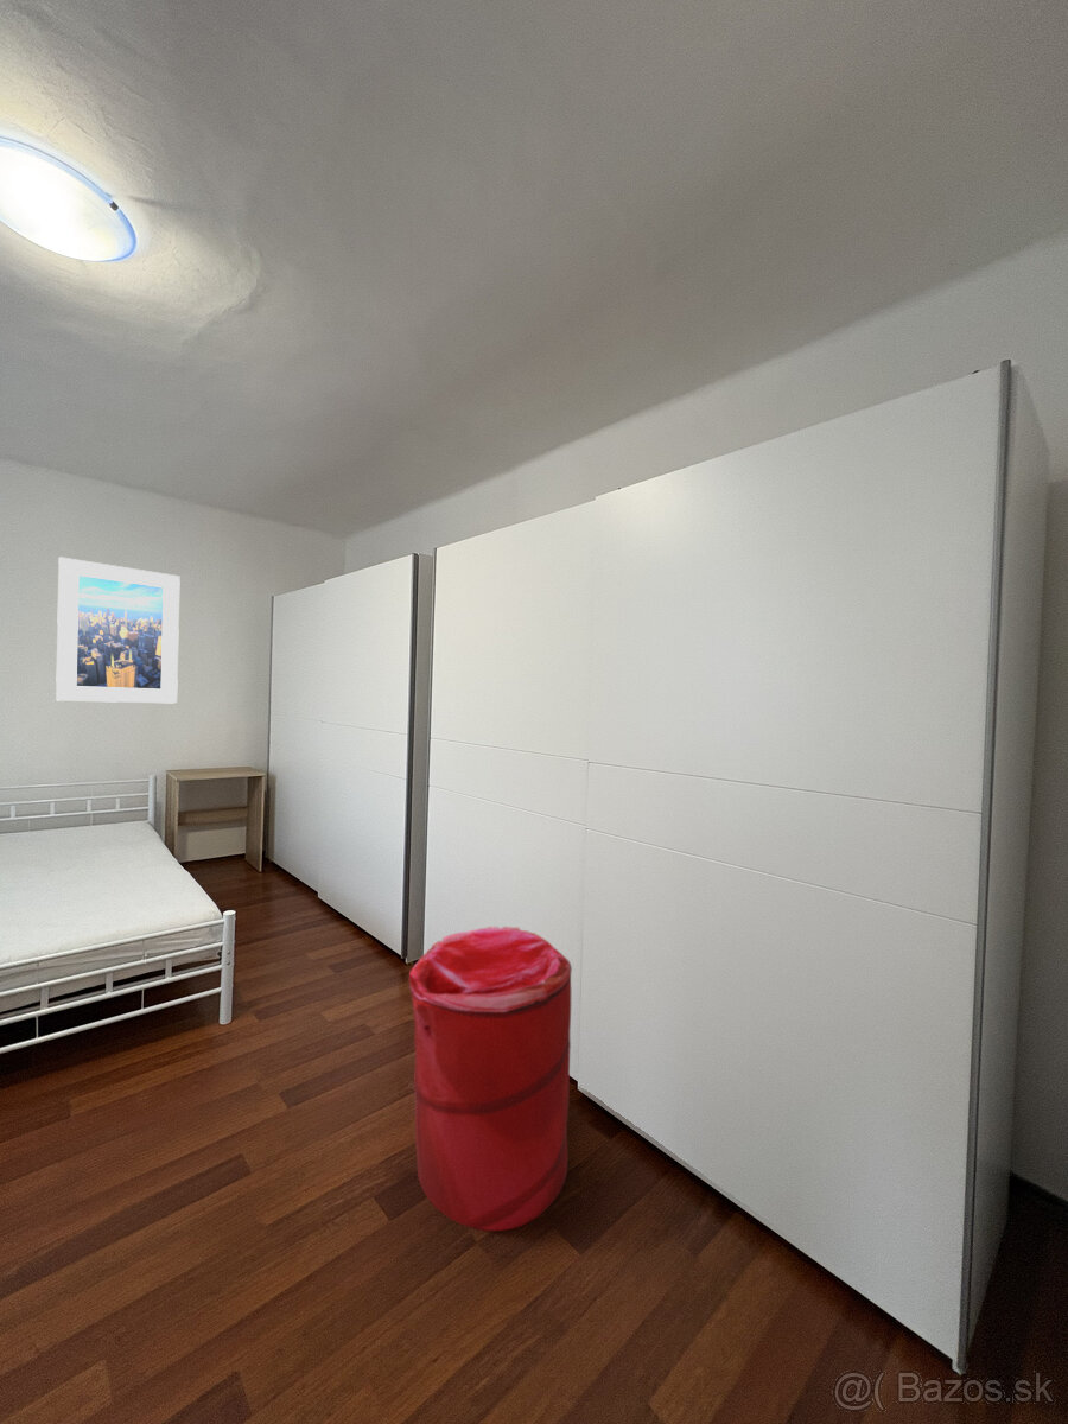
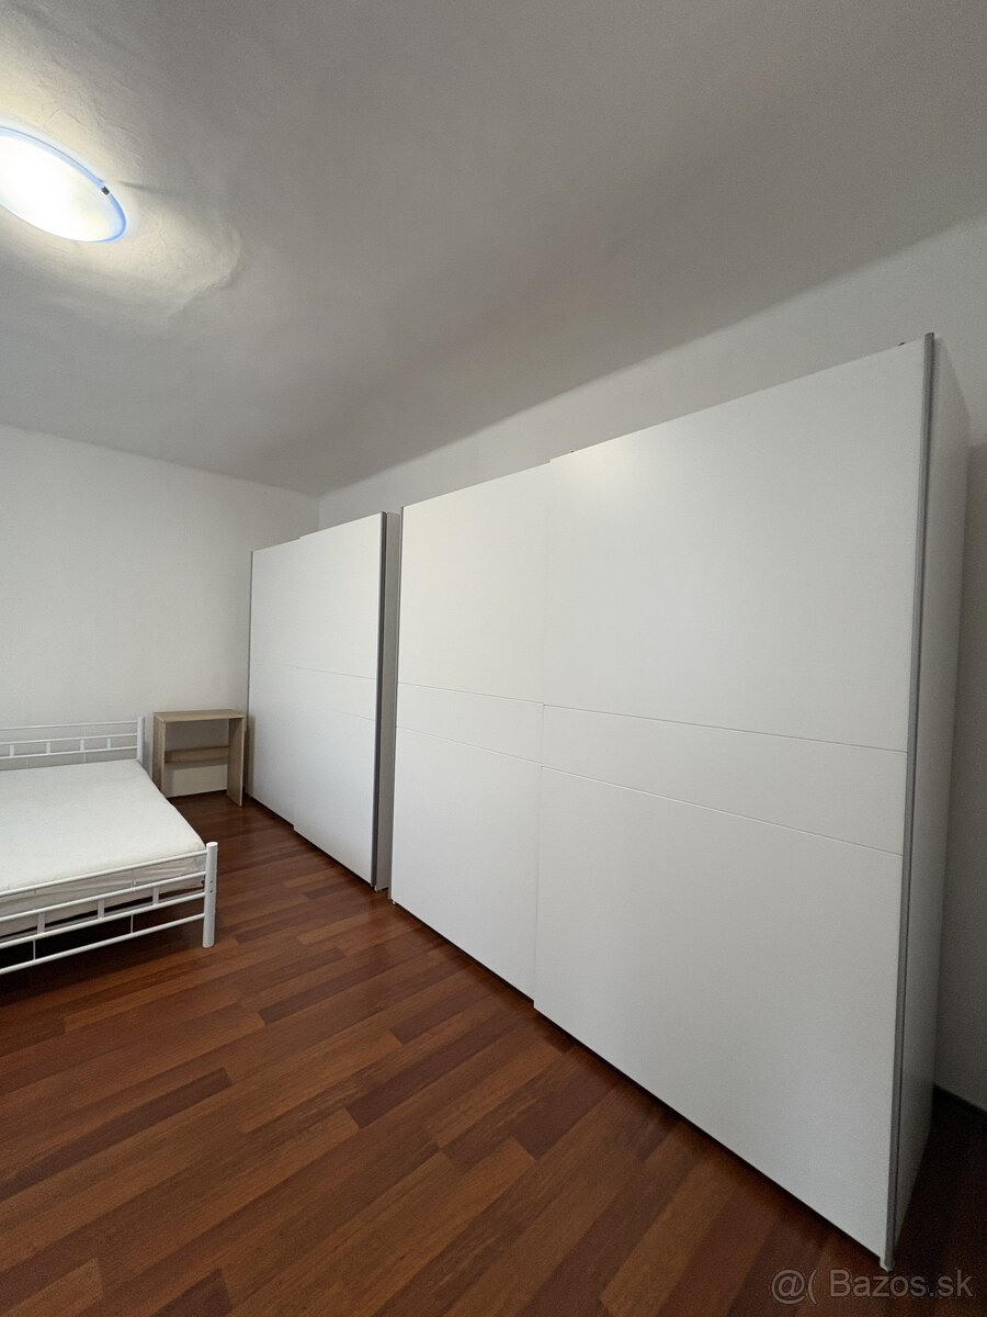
- laundry hamper (490, 1057)
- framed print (121, 634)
